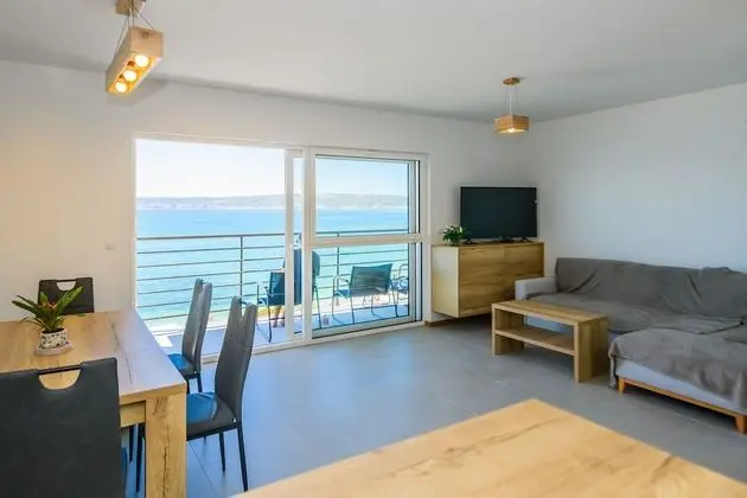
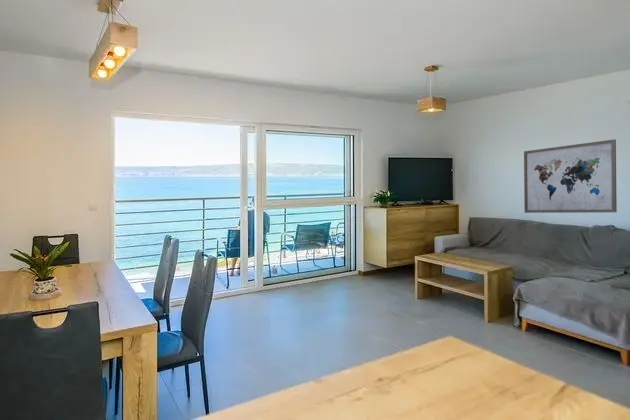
+ wall art (566, 179)
